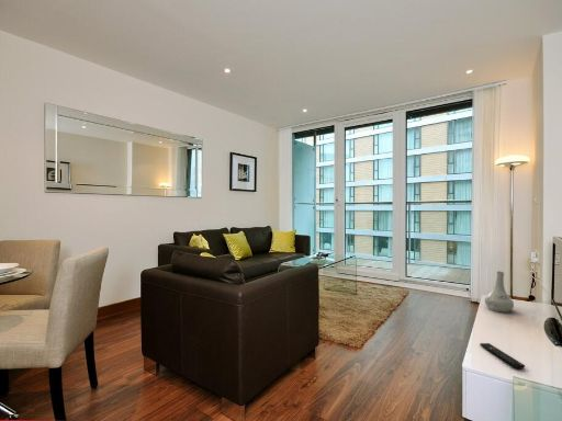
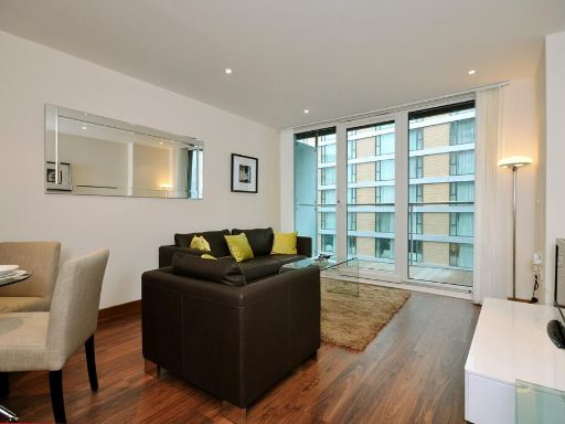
- vase (498, 291)
- remote control (501, 354)
